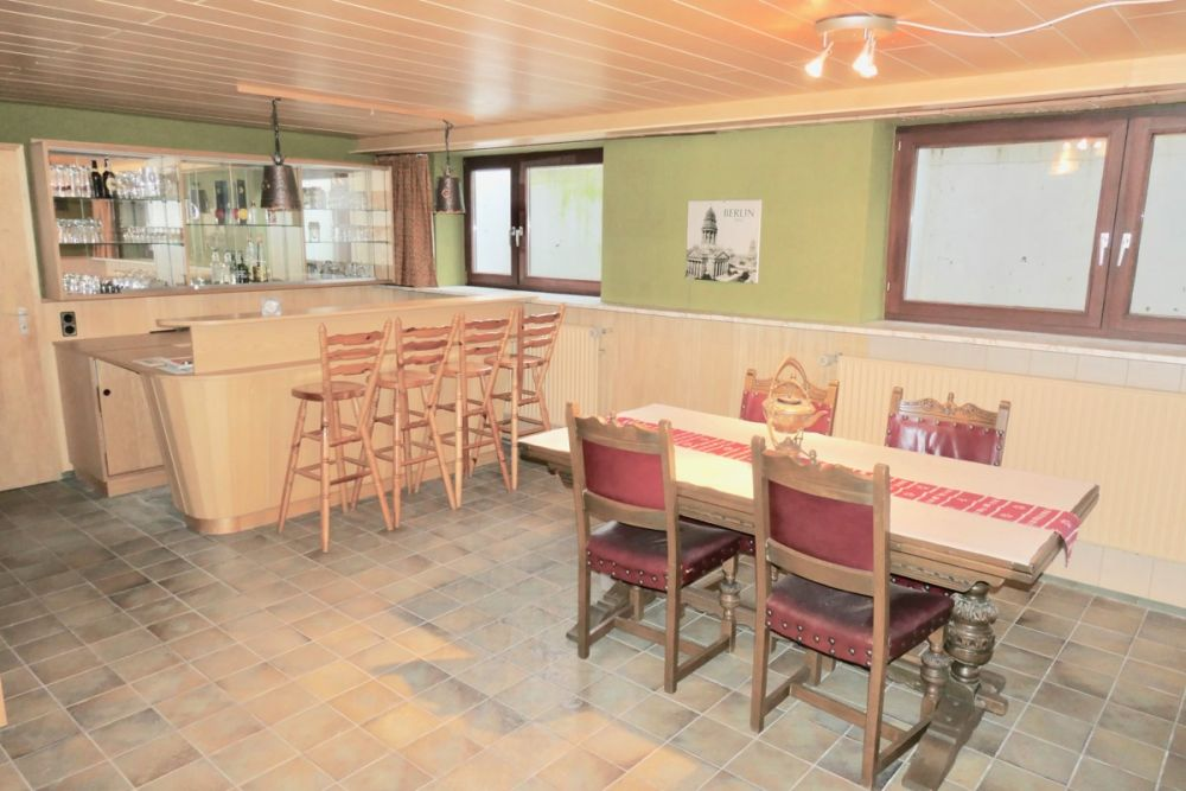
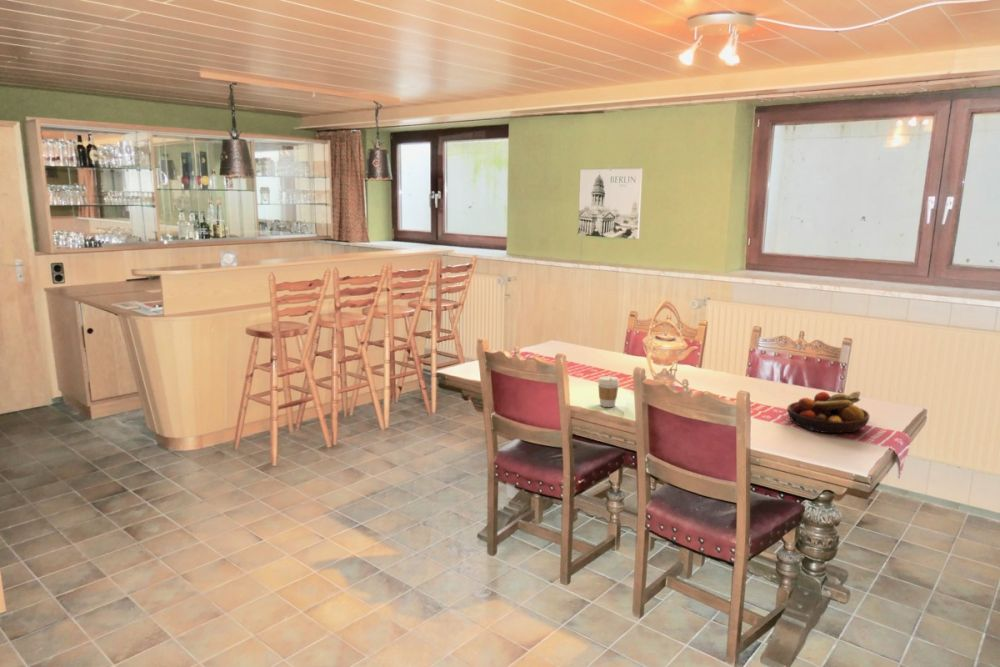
+ coffee cup (608, 391)
+ fruit bowl (828, 407)
